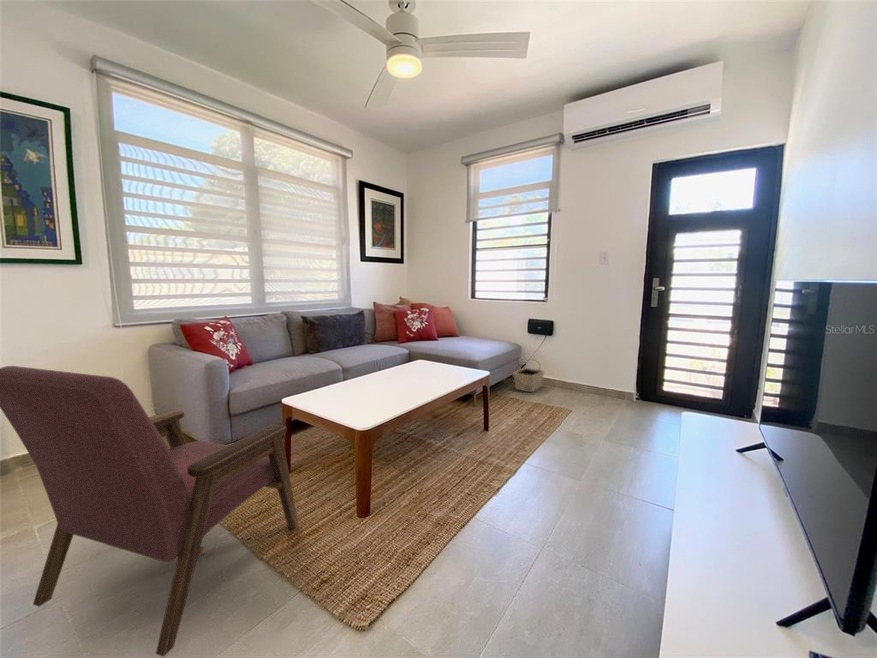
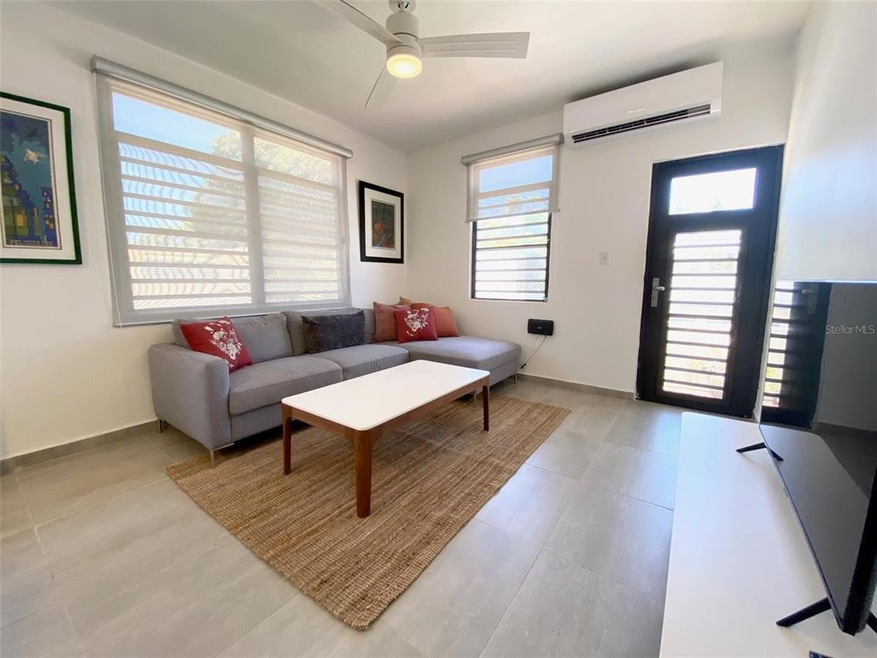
- basket (528, 373)
- armchair (176, 460)
